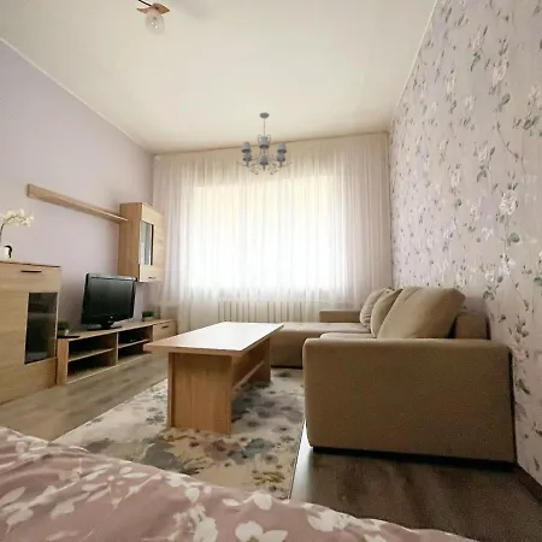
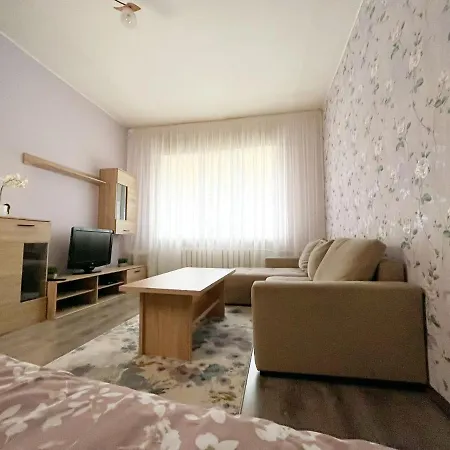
- chandelier (264, 141)
